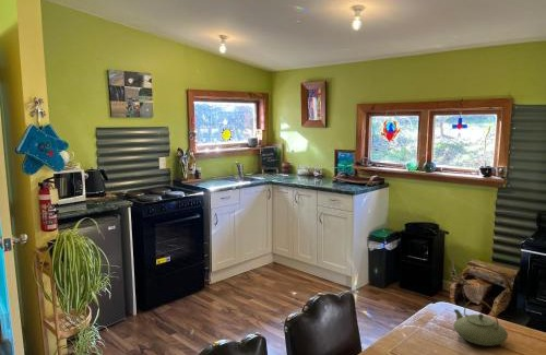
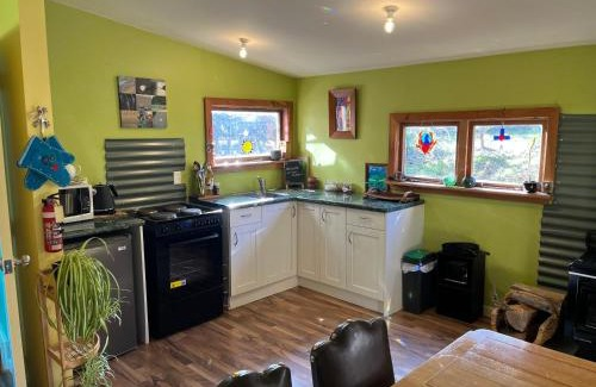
- teapot (477, 318)
